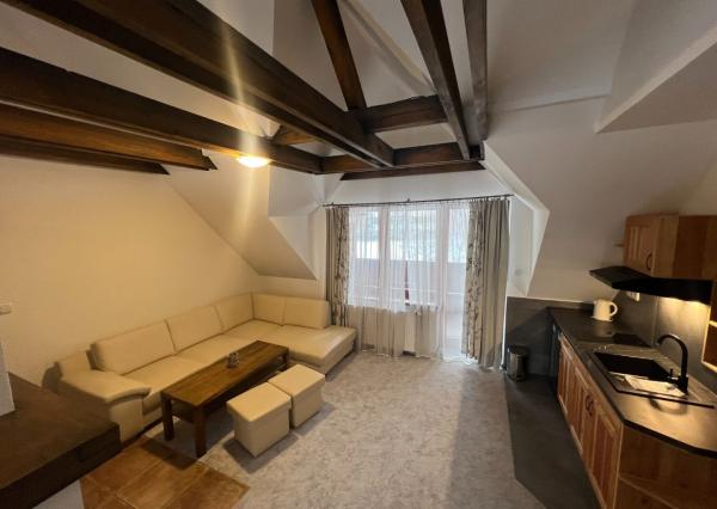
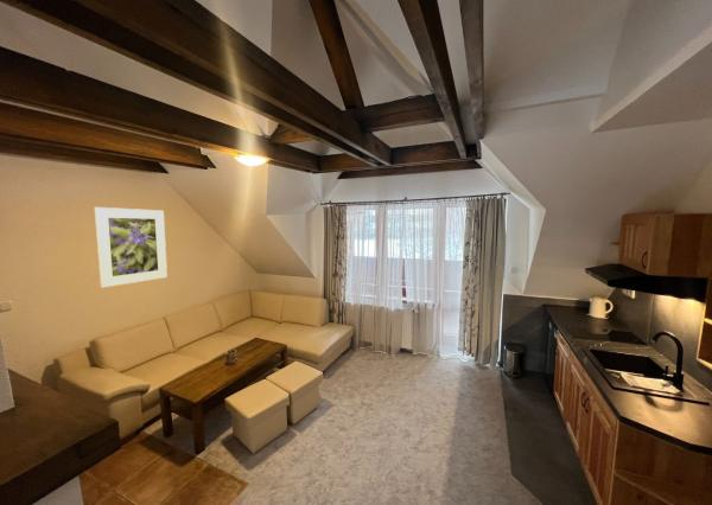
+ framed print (134, 245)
